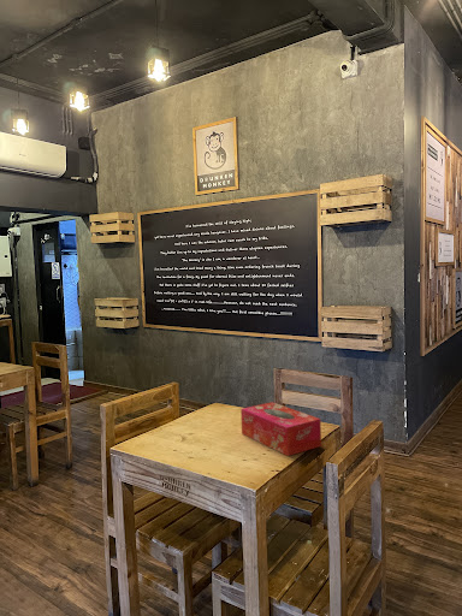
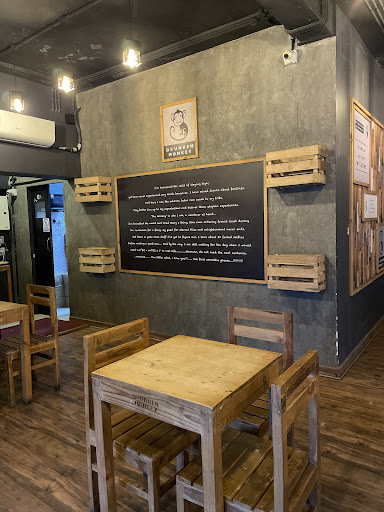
- tissue box (279, 426)
